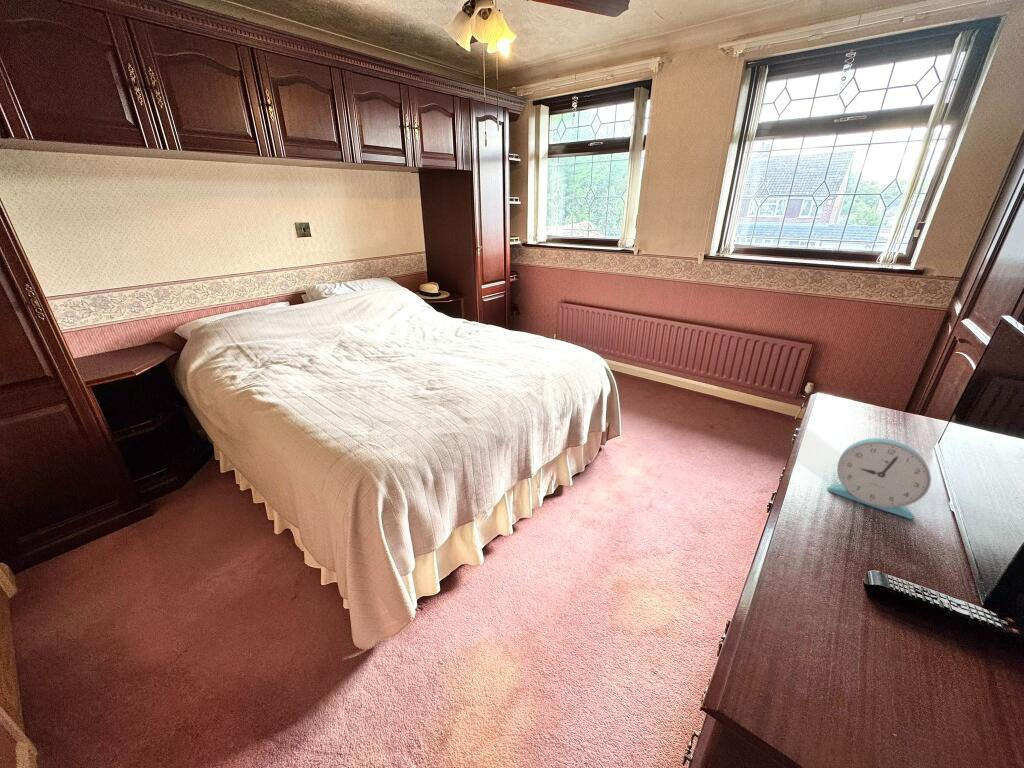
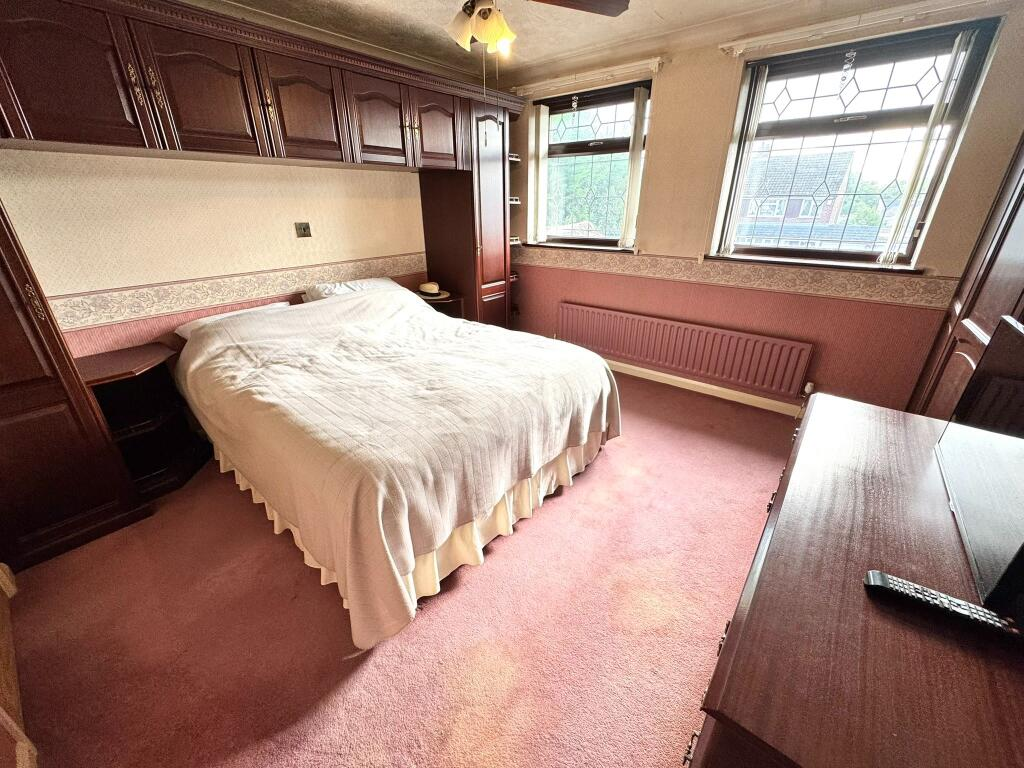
- alarm clock (881, 469)
